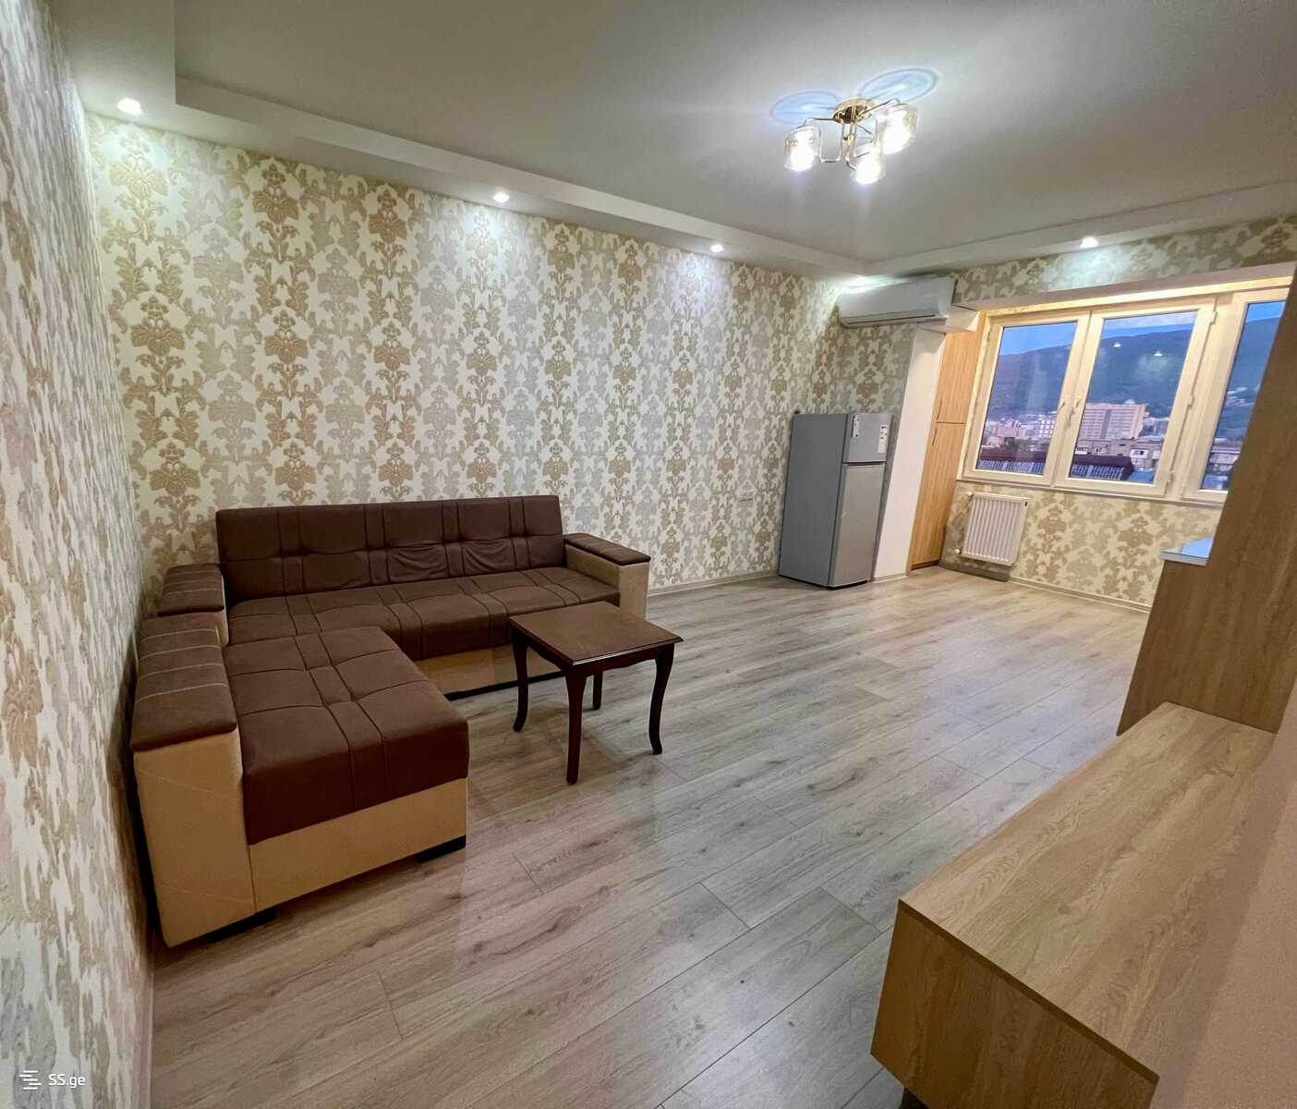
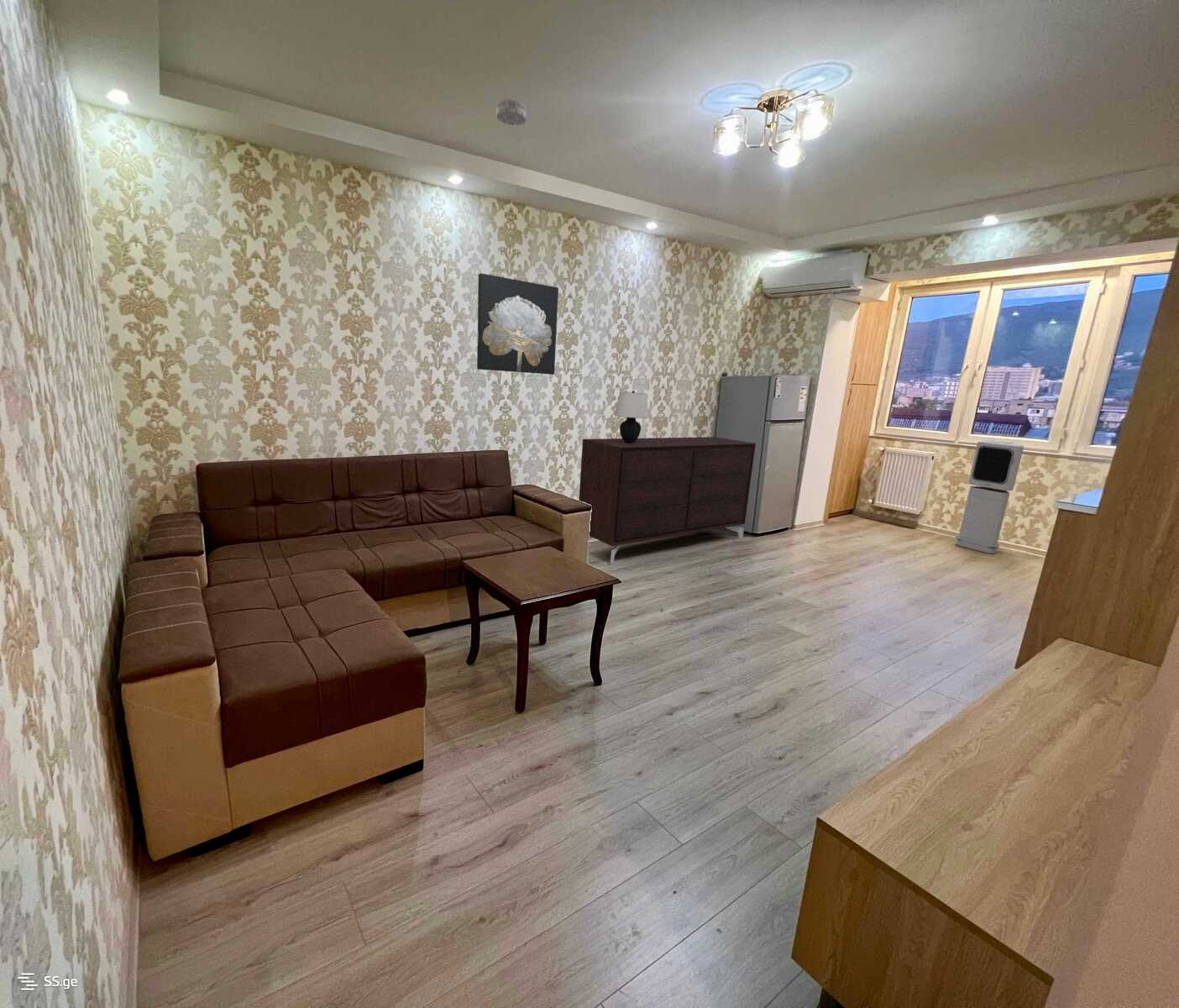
+ table lamp (631, 417)
+ wall art (518, 327)
+ sideboard (669, 493)
+ smoke detector (511, 112)
+ air purifier (992, 496)
